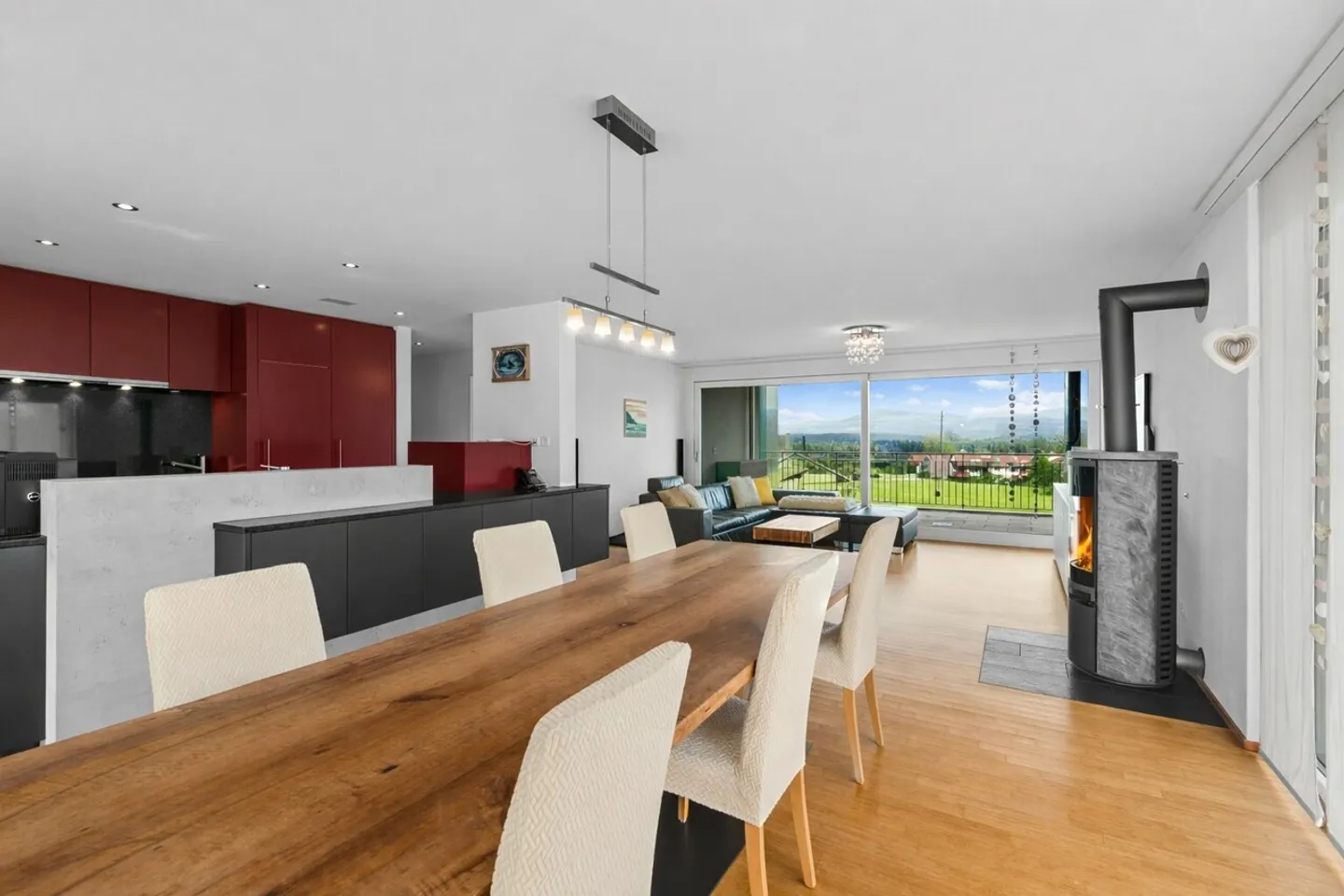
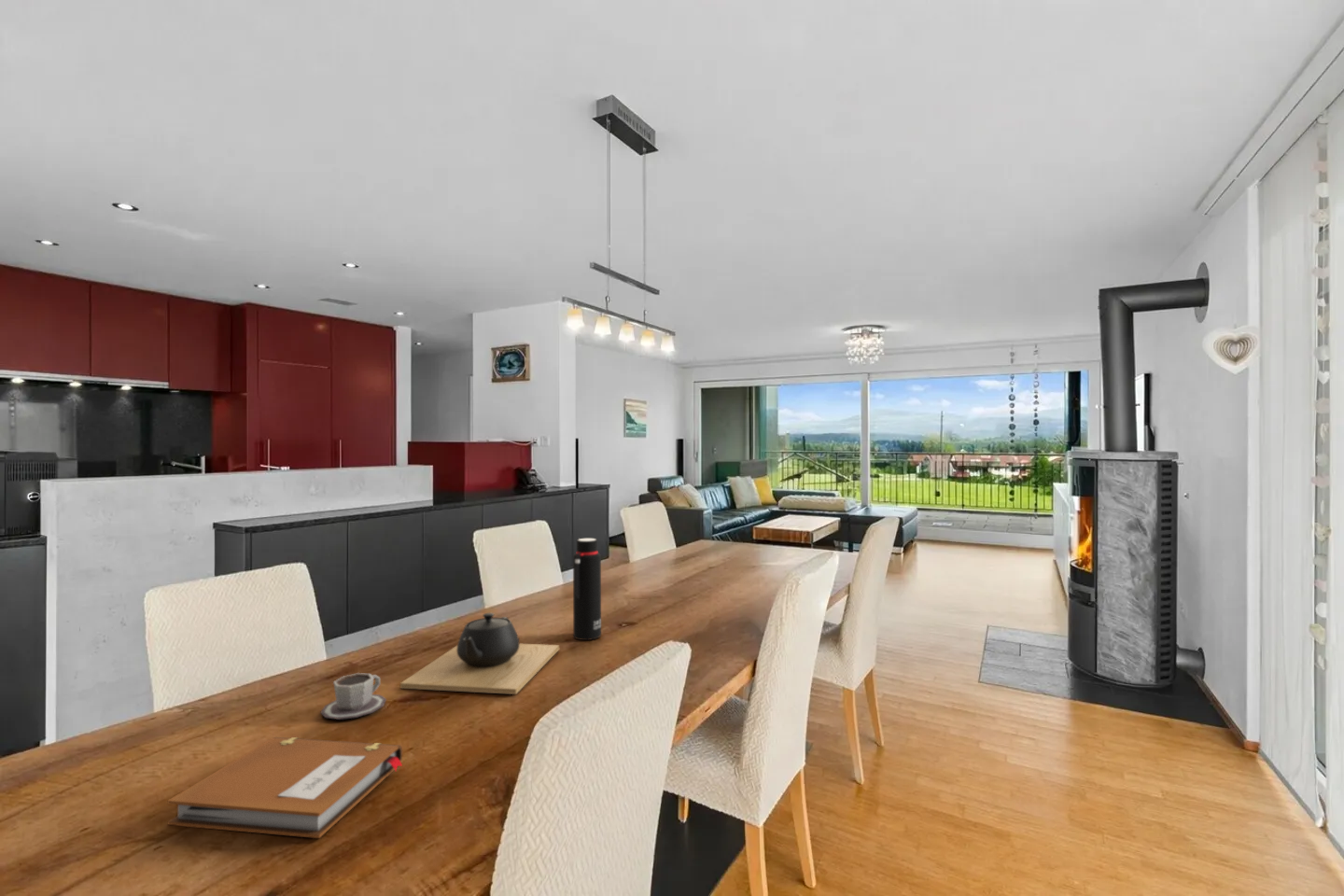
+ notebook (300, 779)
+ teapot (486, 640)
+ water bottle (585, 588)
+ cup (354, 694)
